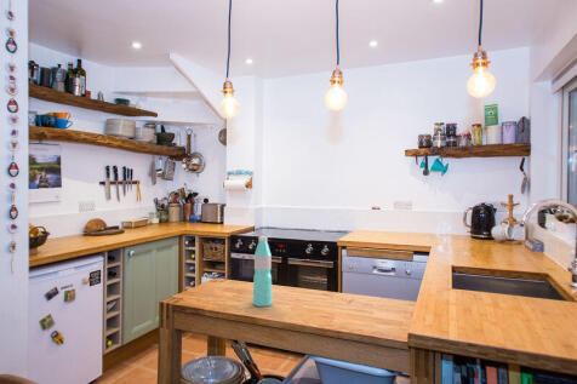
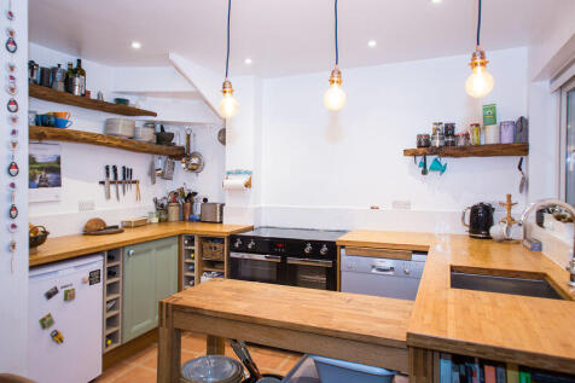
- water bottle (262, 270)
